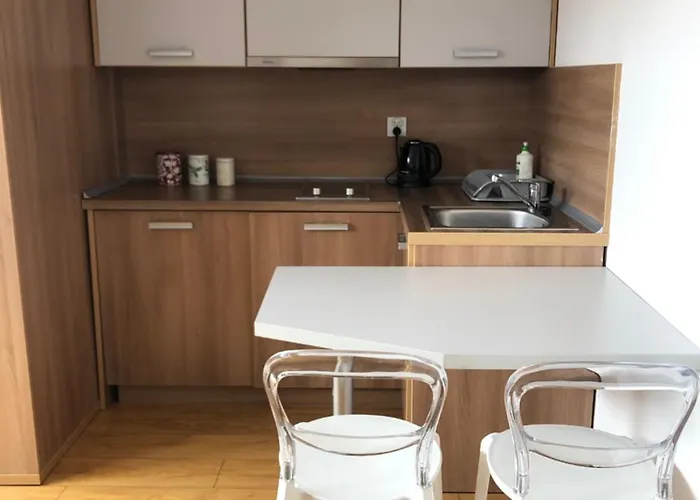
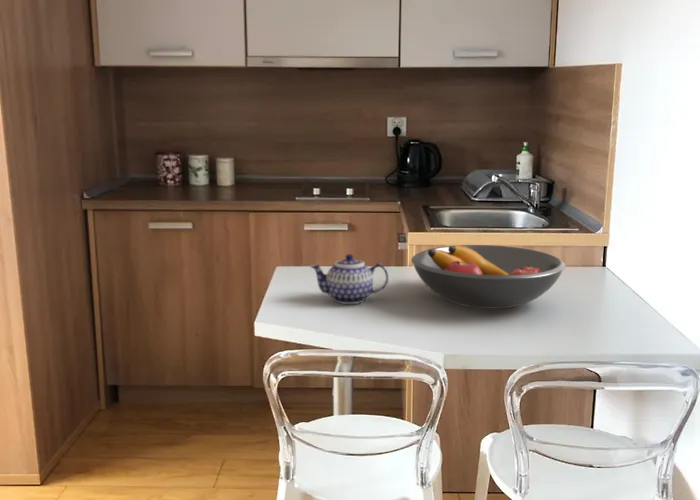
+ teapot (349, 277)
+ fruit bowl (486, 274)
